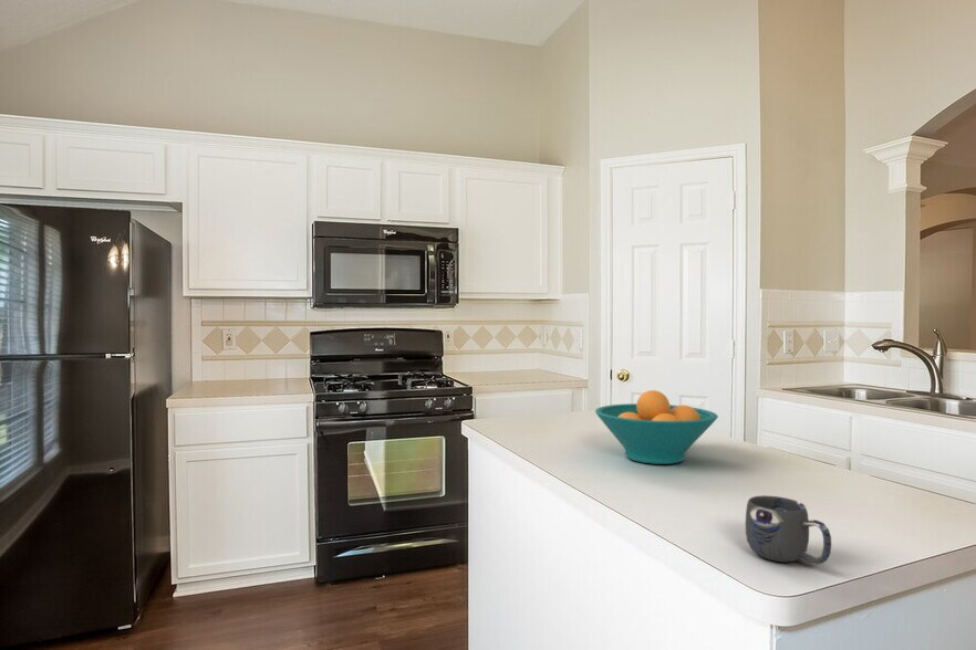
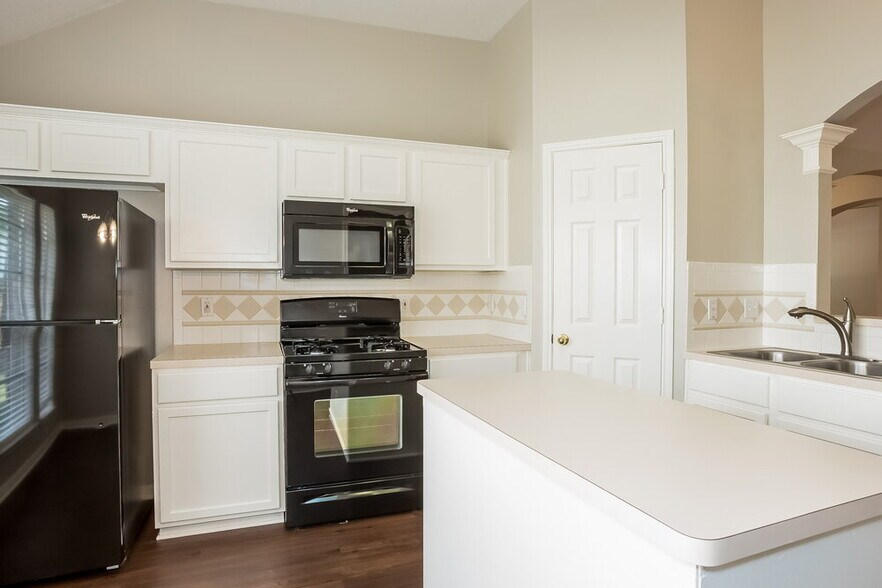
- mug (788, 533)
- fruit bowl (654, 424)
